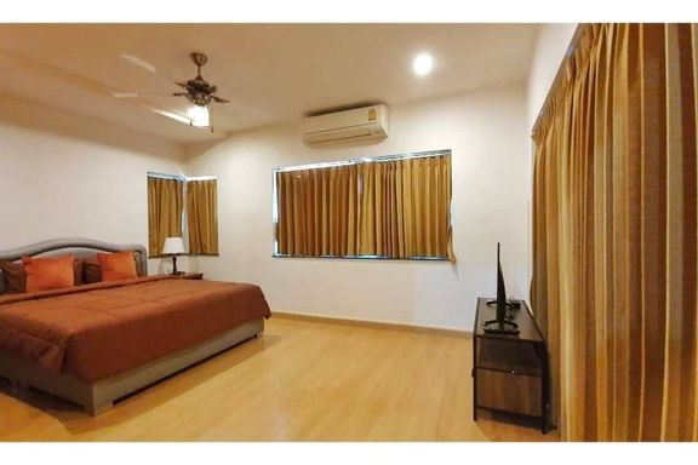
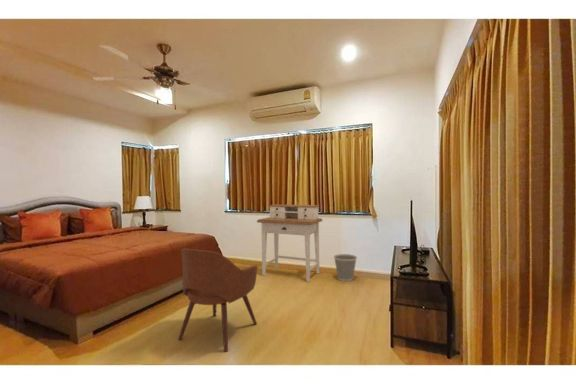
+ desk (290, 234)
+ chair (216, 287)
+ wastebasket (345, 267)
